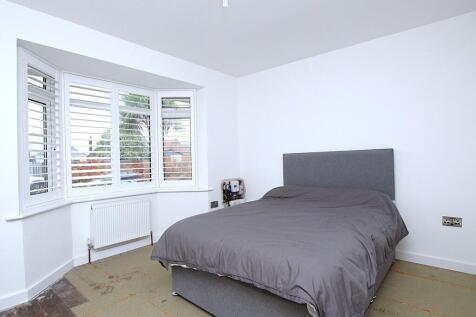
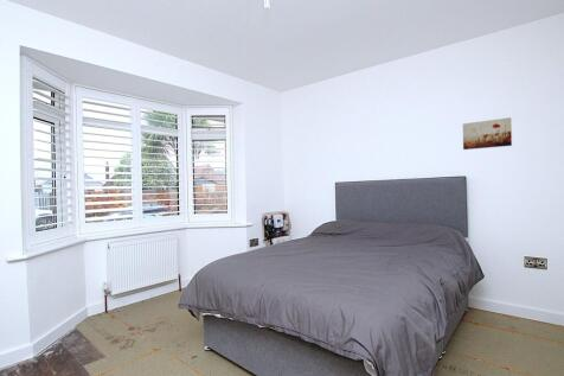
+ wall art (486, 134)
